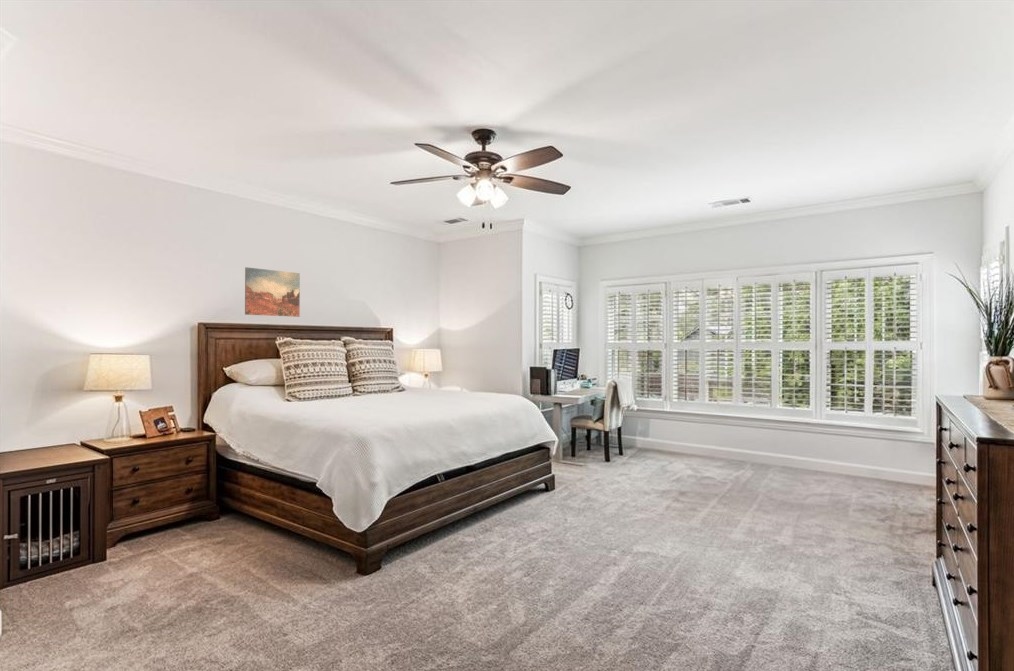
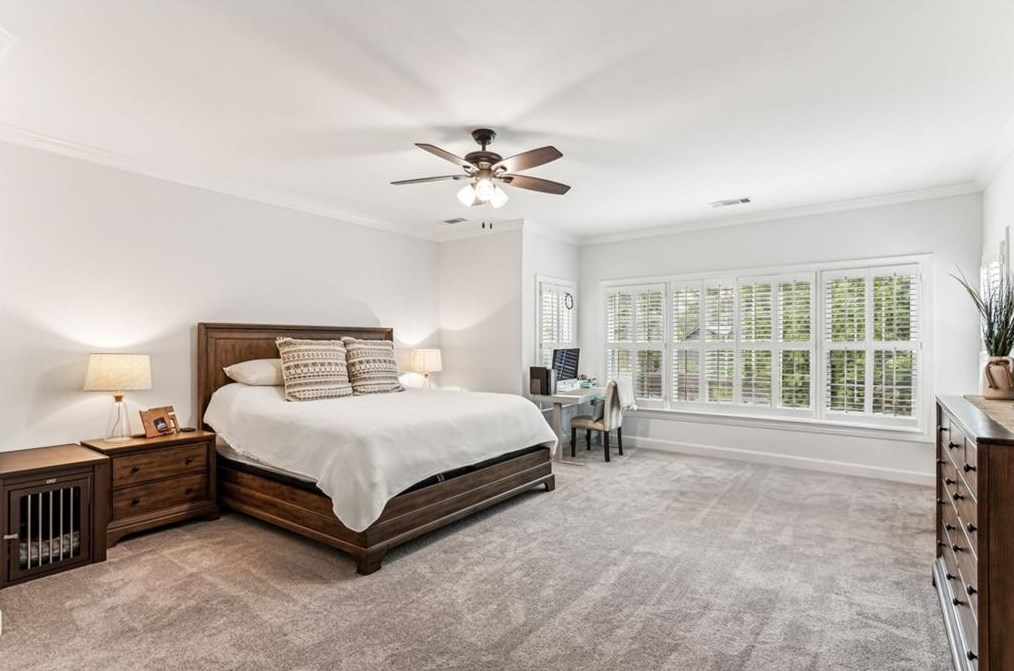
- wall art (273, 293)
